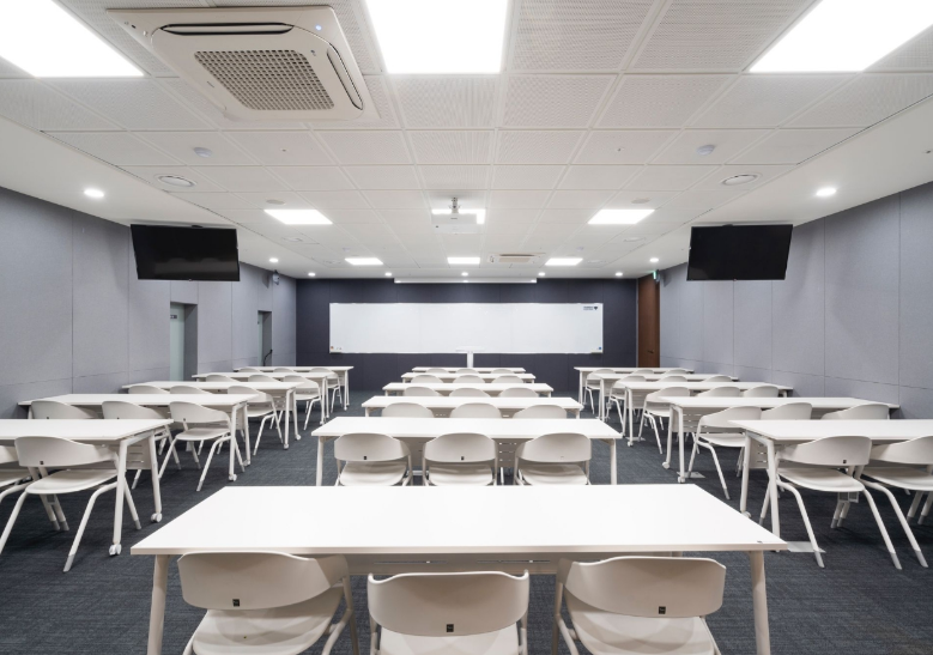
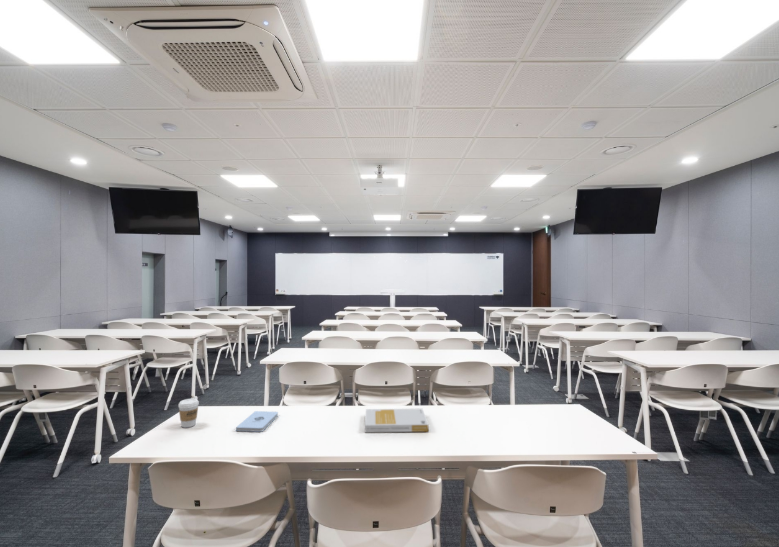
+ notepad (258, 420)
+ book (395, 419)
+ coffee cup (188, 412)
